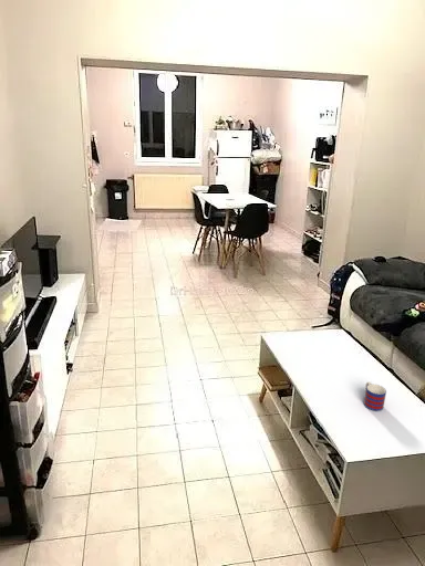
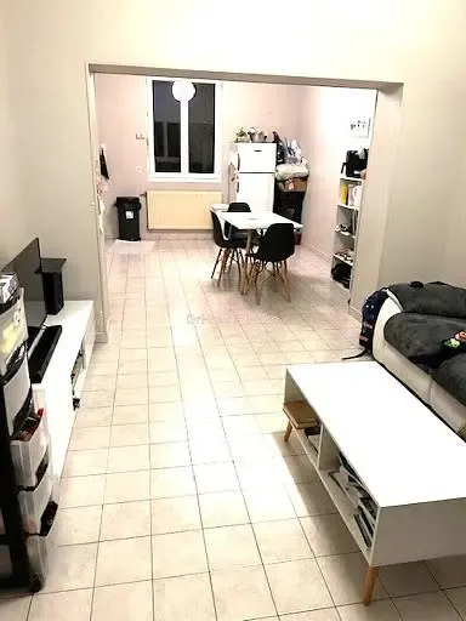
- mug (372, 395)
